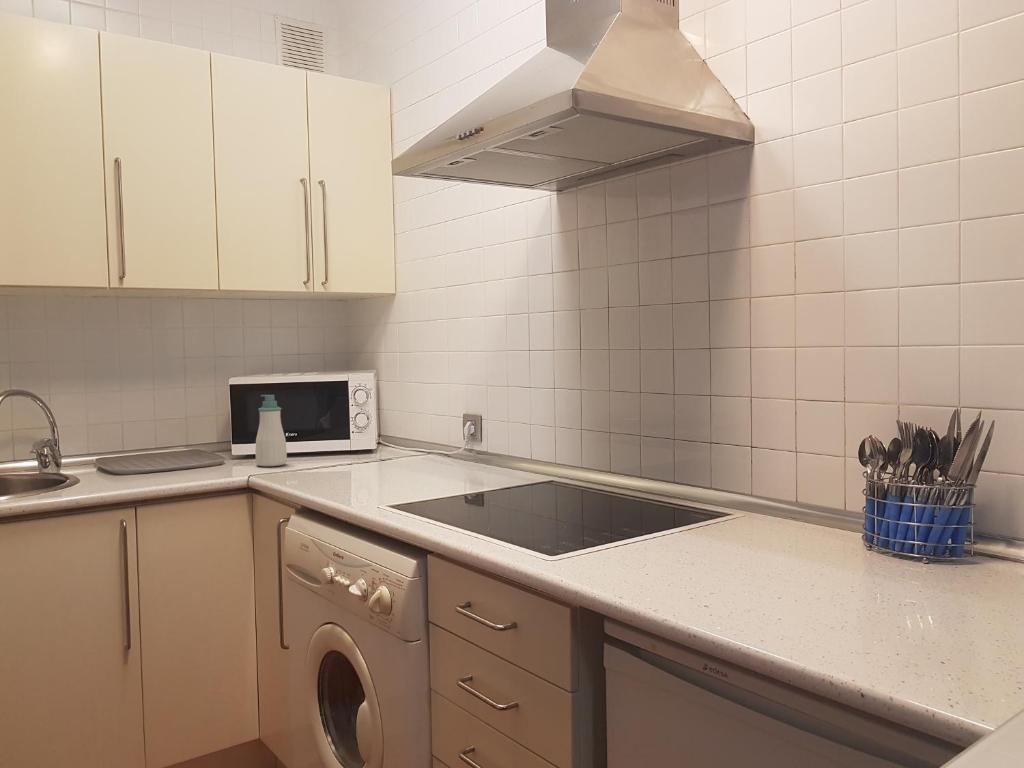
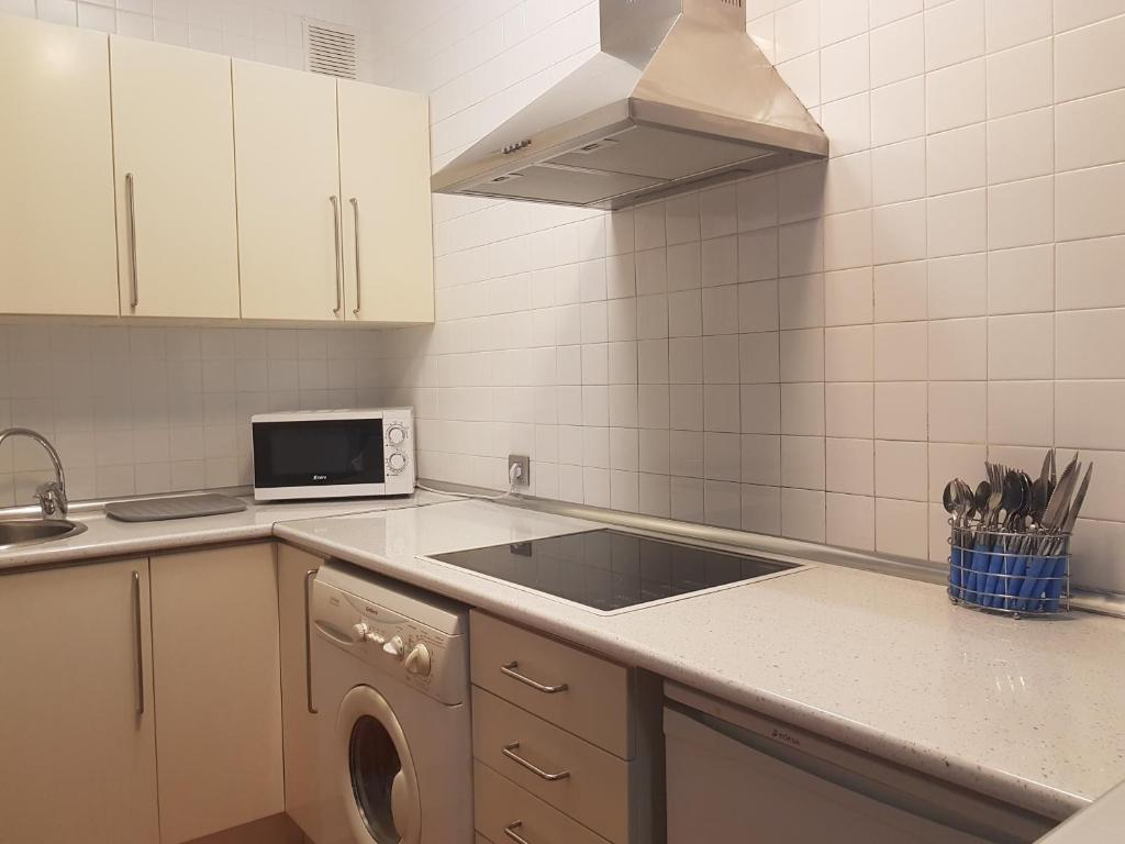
- soap bottle (270, 430)
